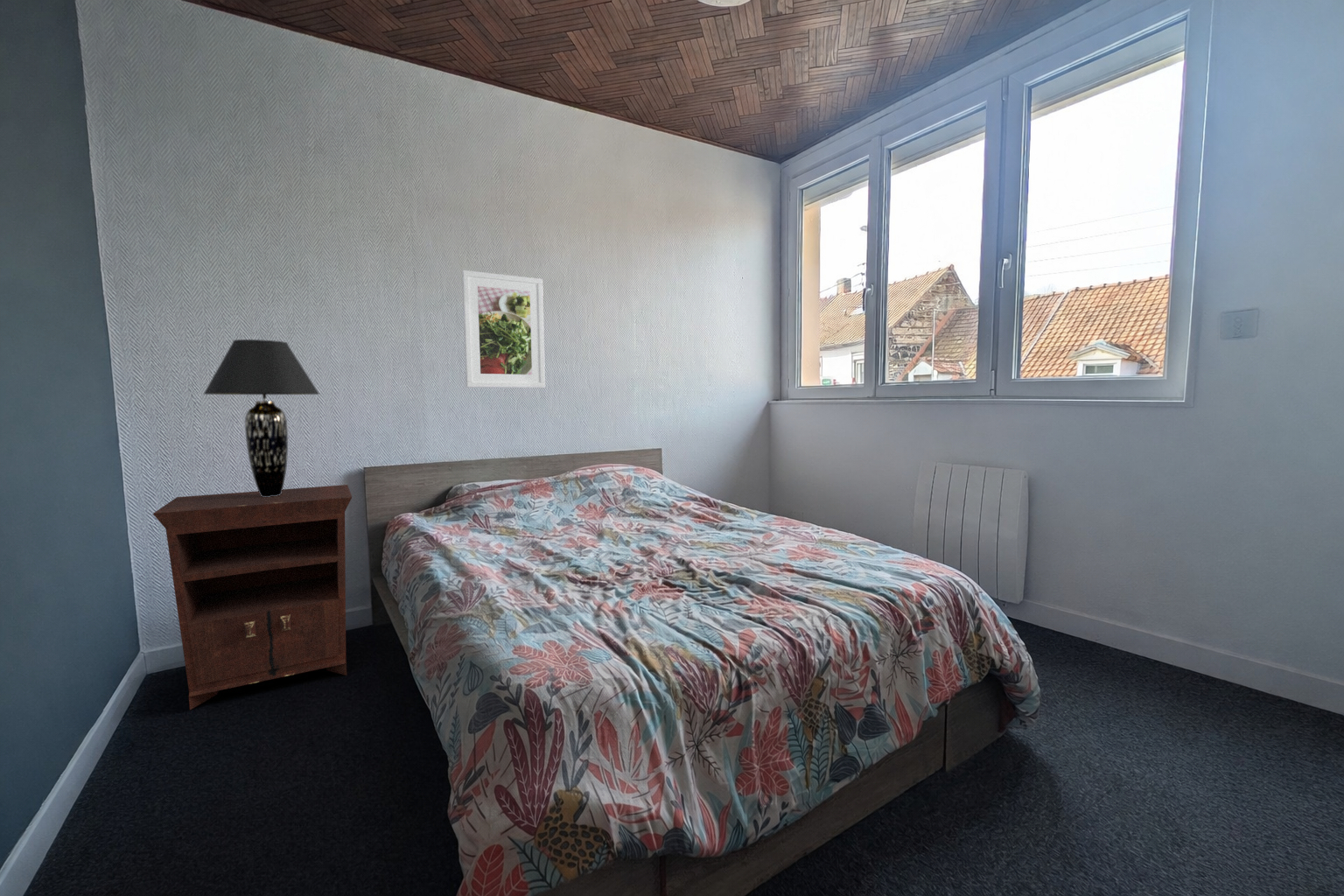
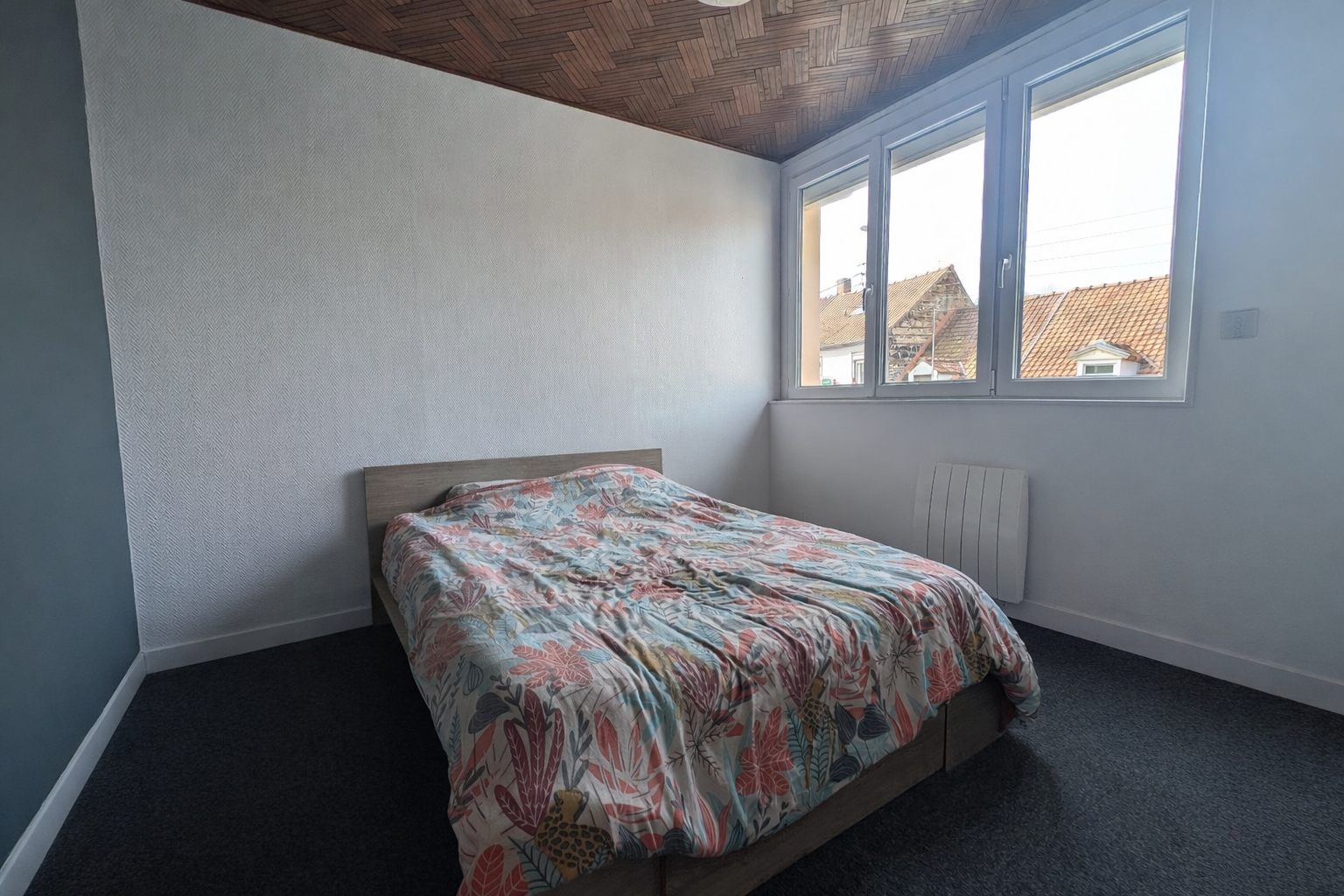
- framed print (505, 332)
- table lamp (266, 418)
- nightstand (270, 586)
